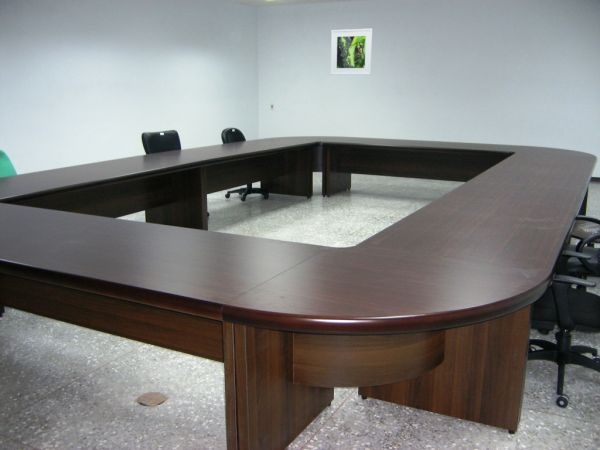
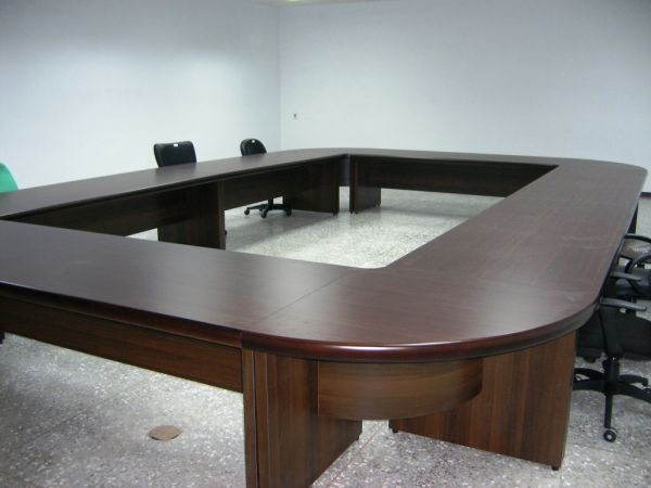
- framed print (351, 52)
